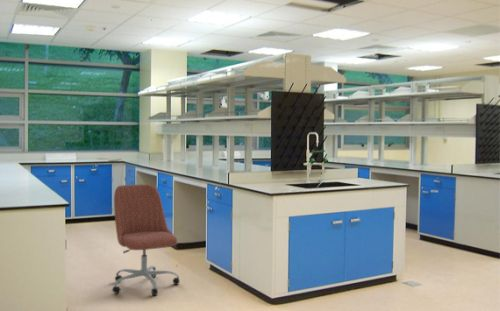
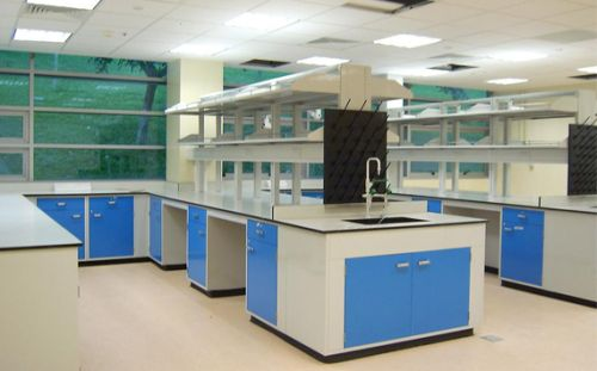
- office chair (144, 237)
